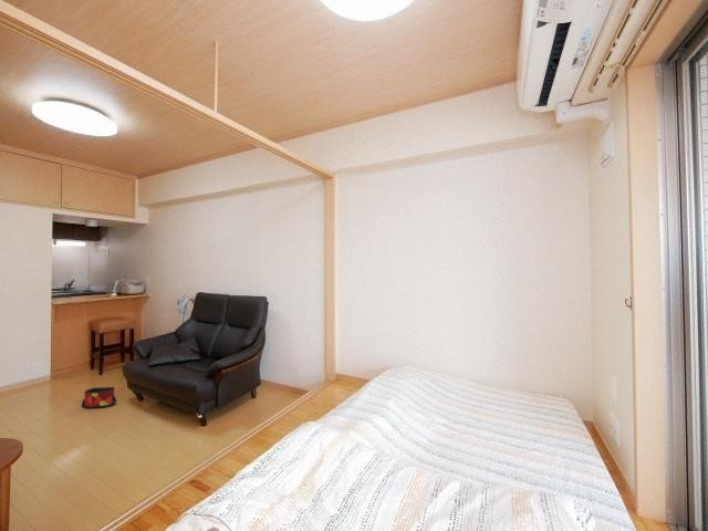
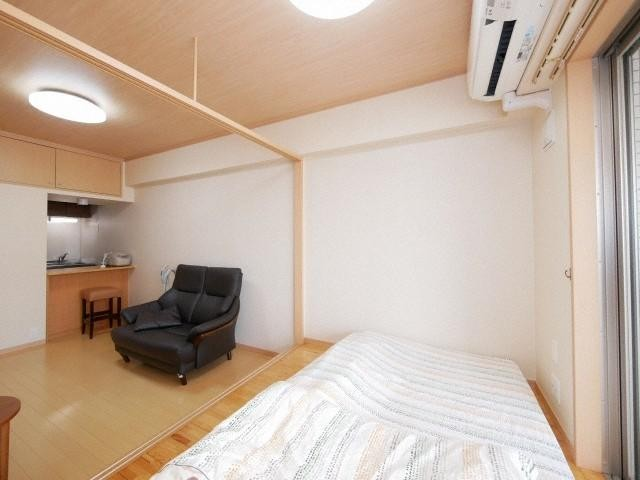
- bag (100, 396)
